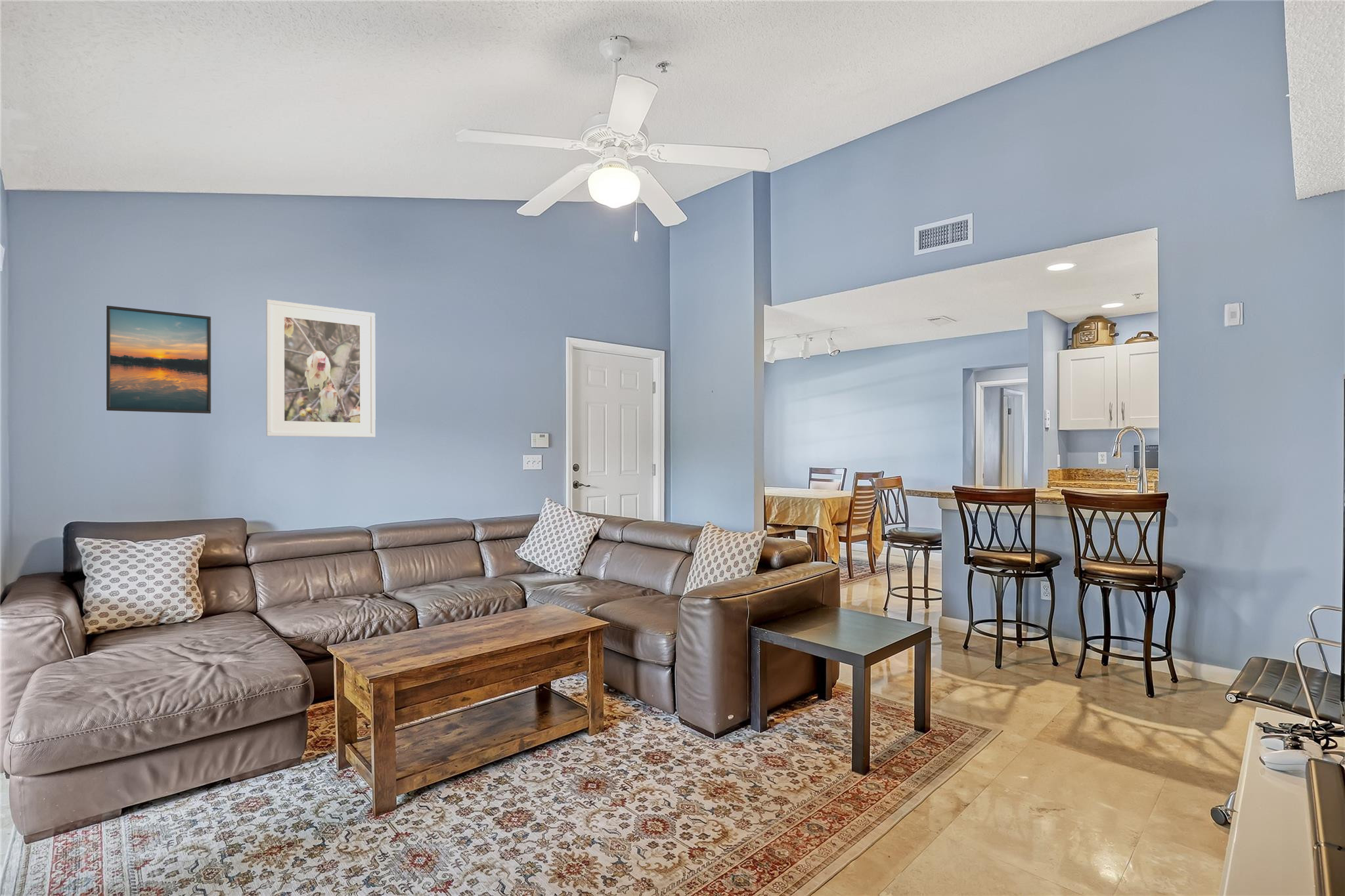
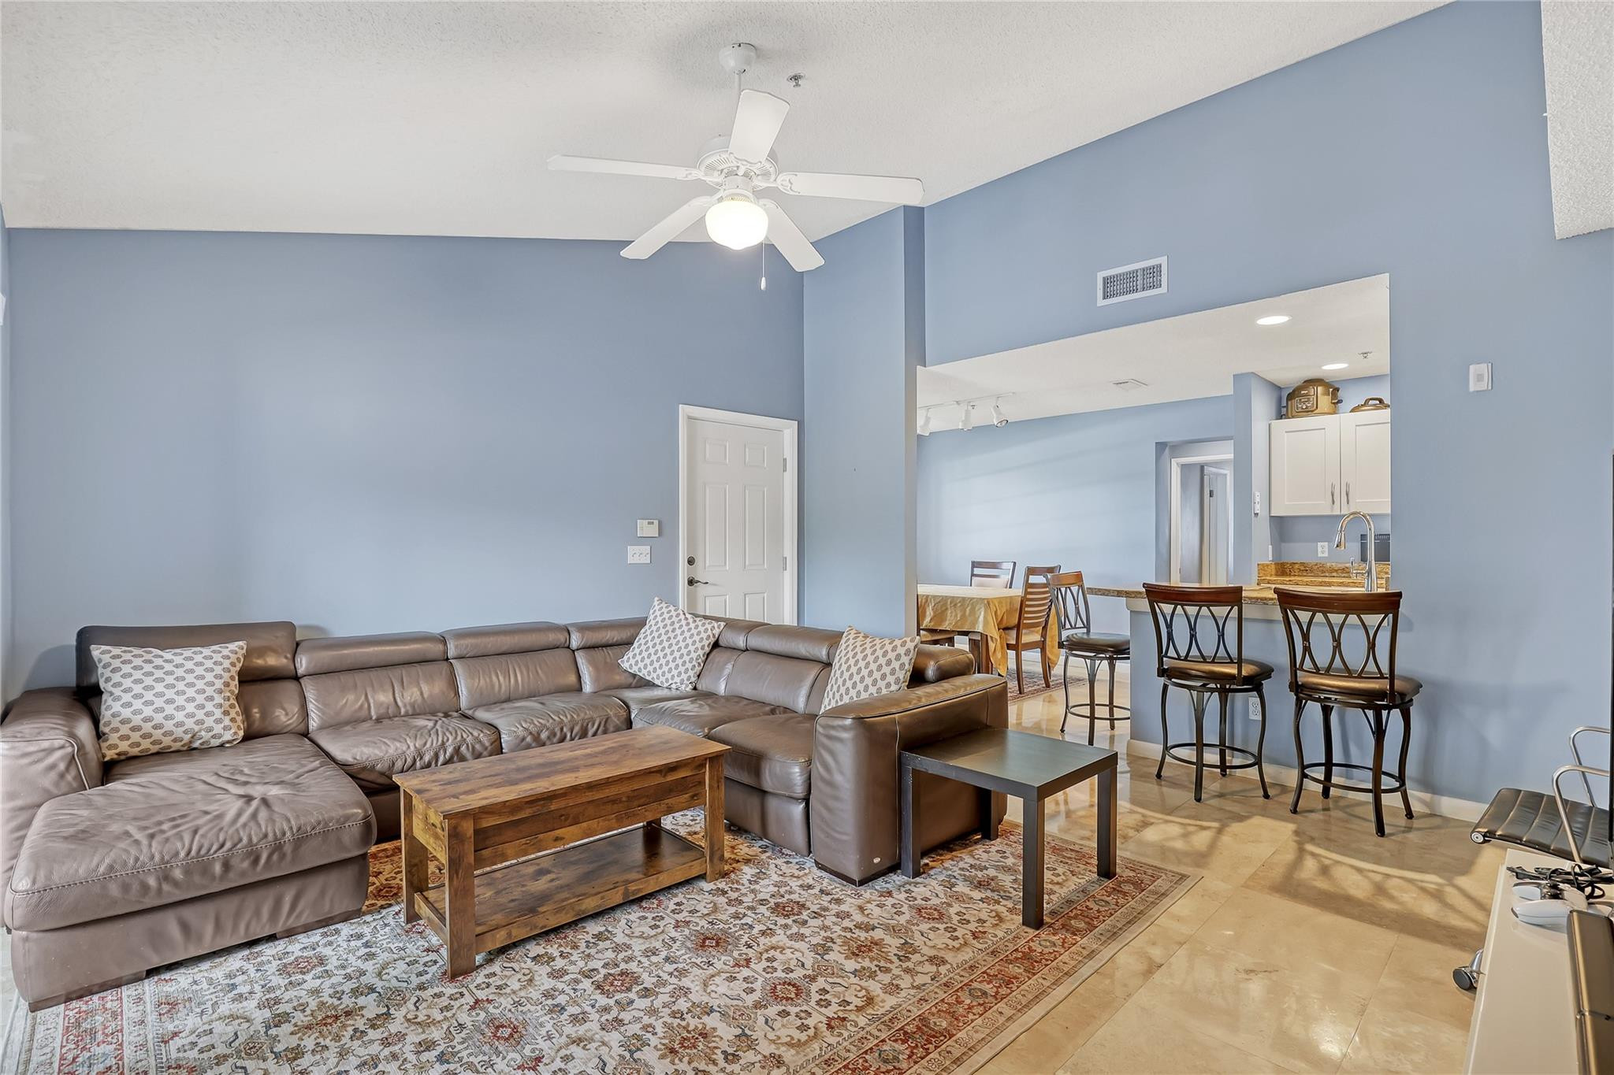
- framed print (160, 362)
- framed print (323, 372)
